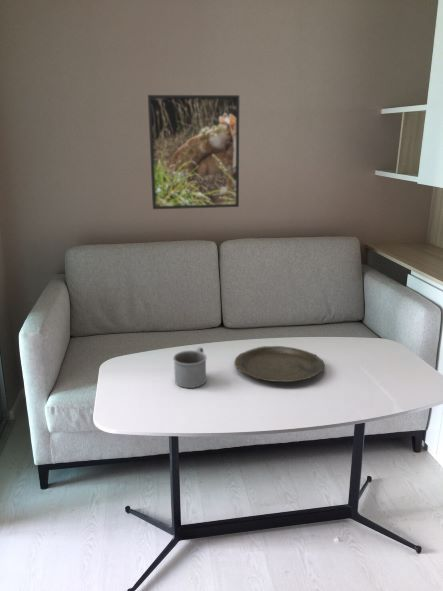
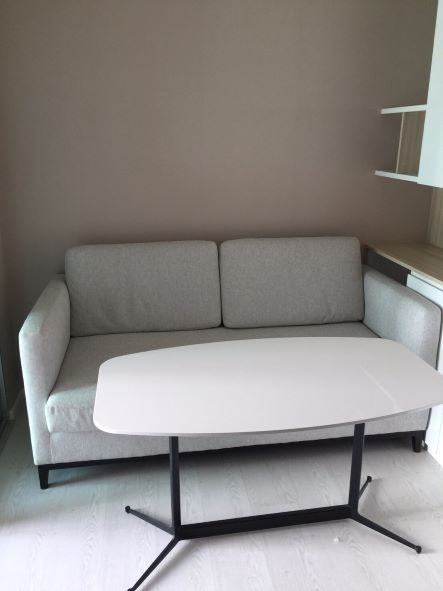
- mug (191, 367)
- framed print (195, 153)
- plate (278, 364)
